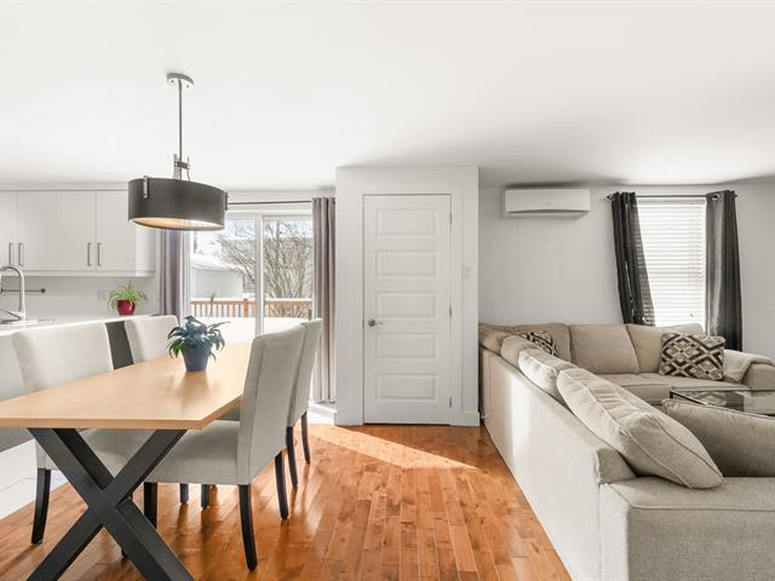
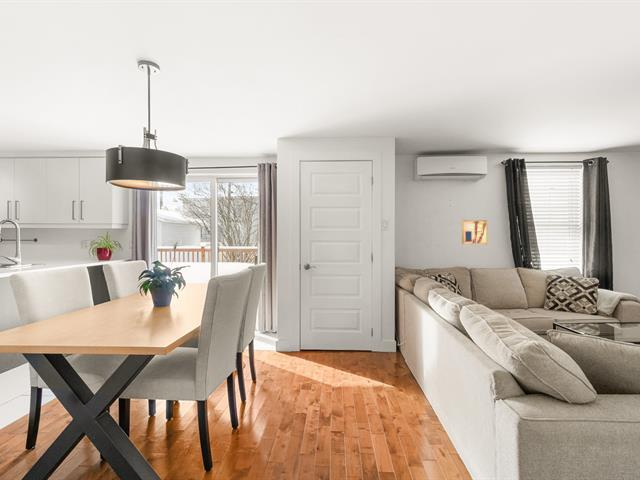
+ wall art (474, 232)
